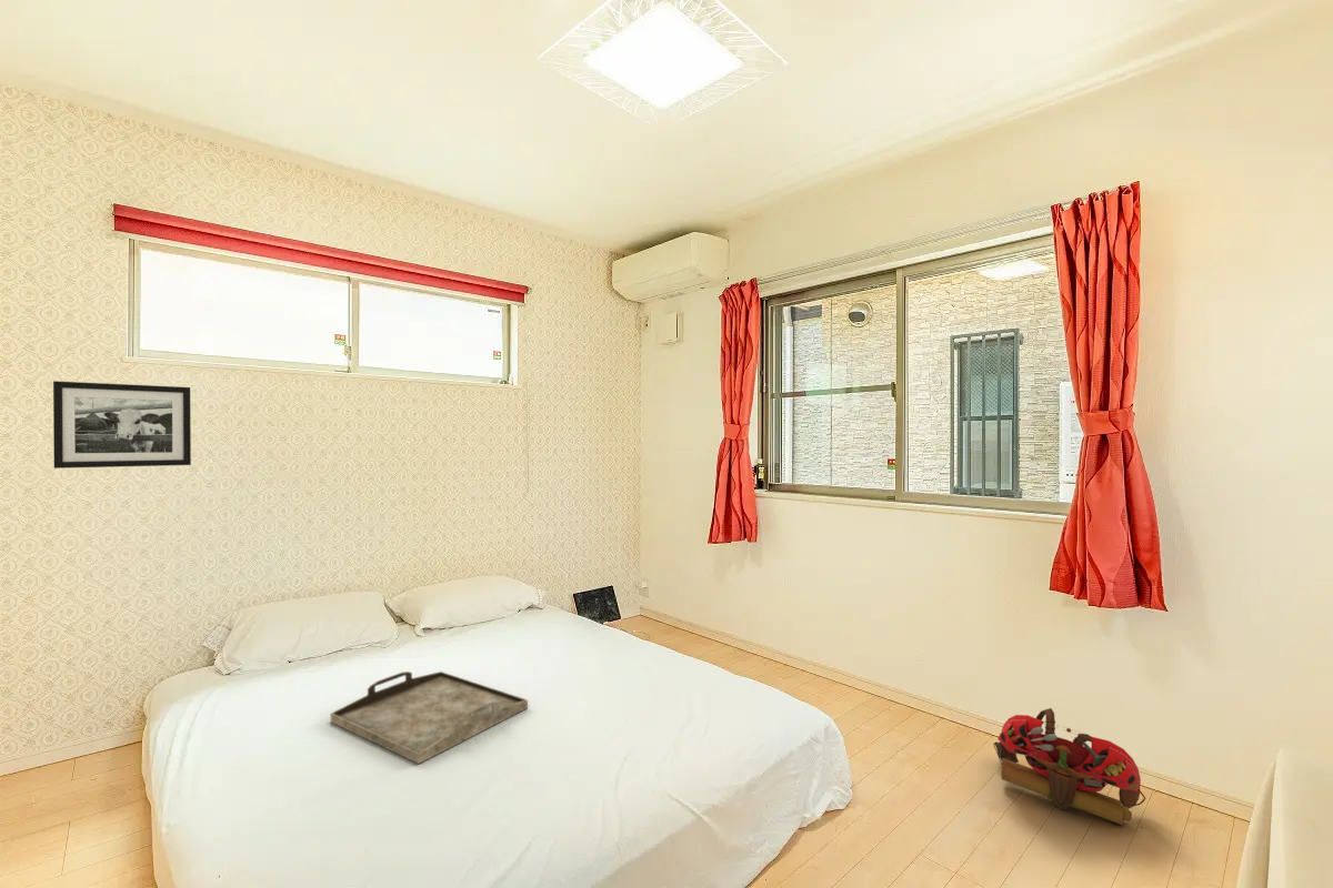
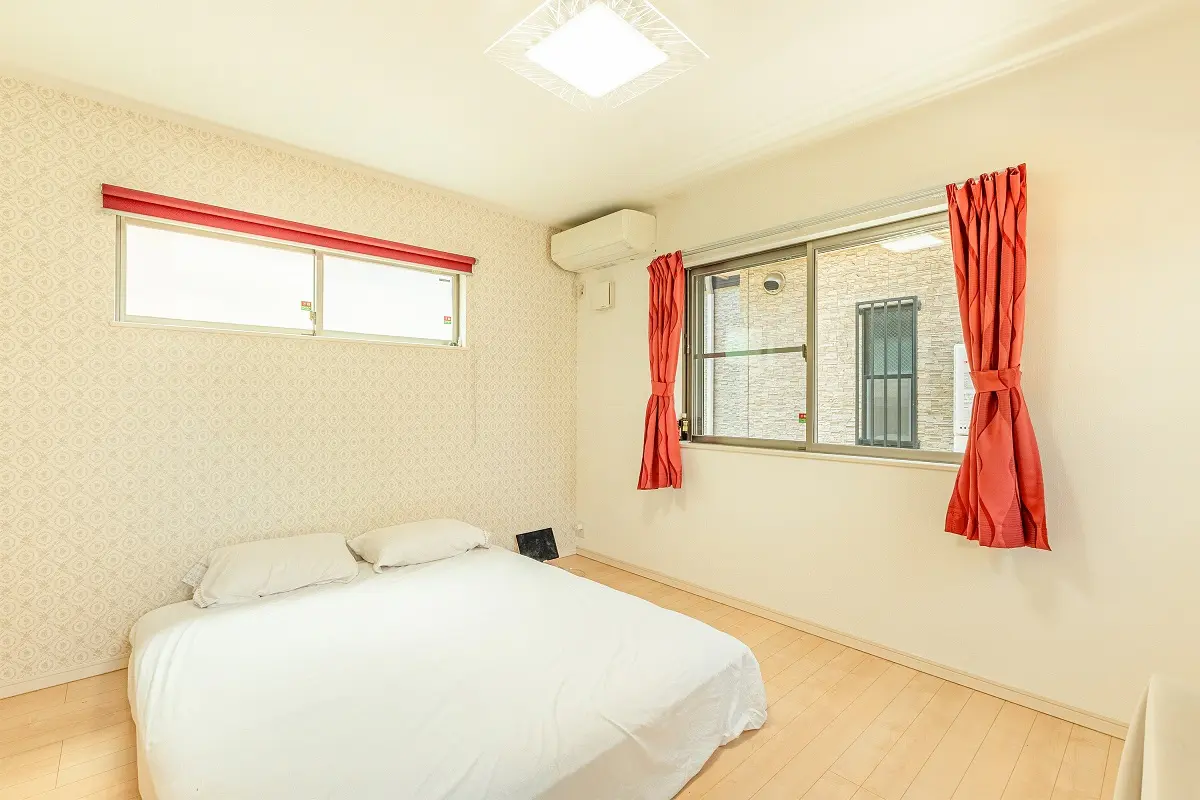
- serving tray (431, 703)
- backpack (1053, 756)
- picture frame (126, 425)
